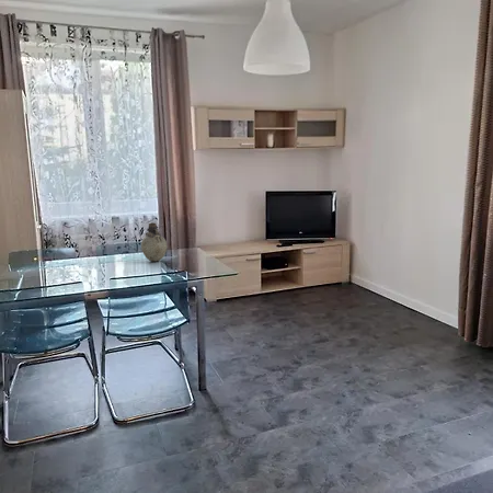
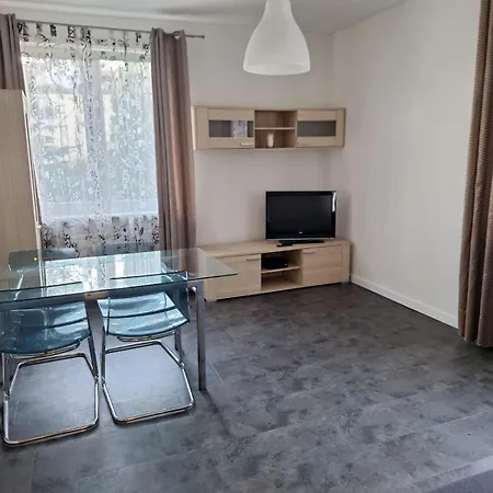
- vase (153, 242)
